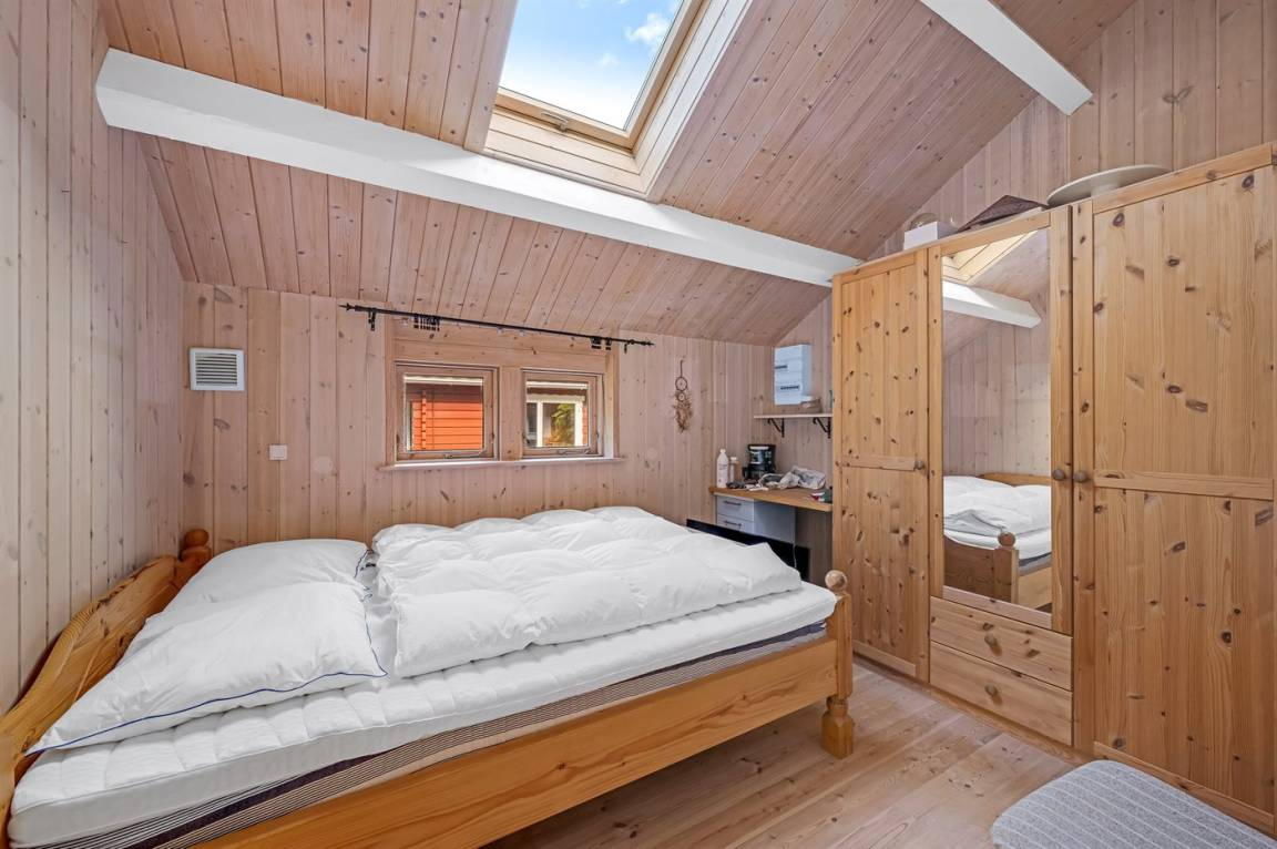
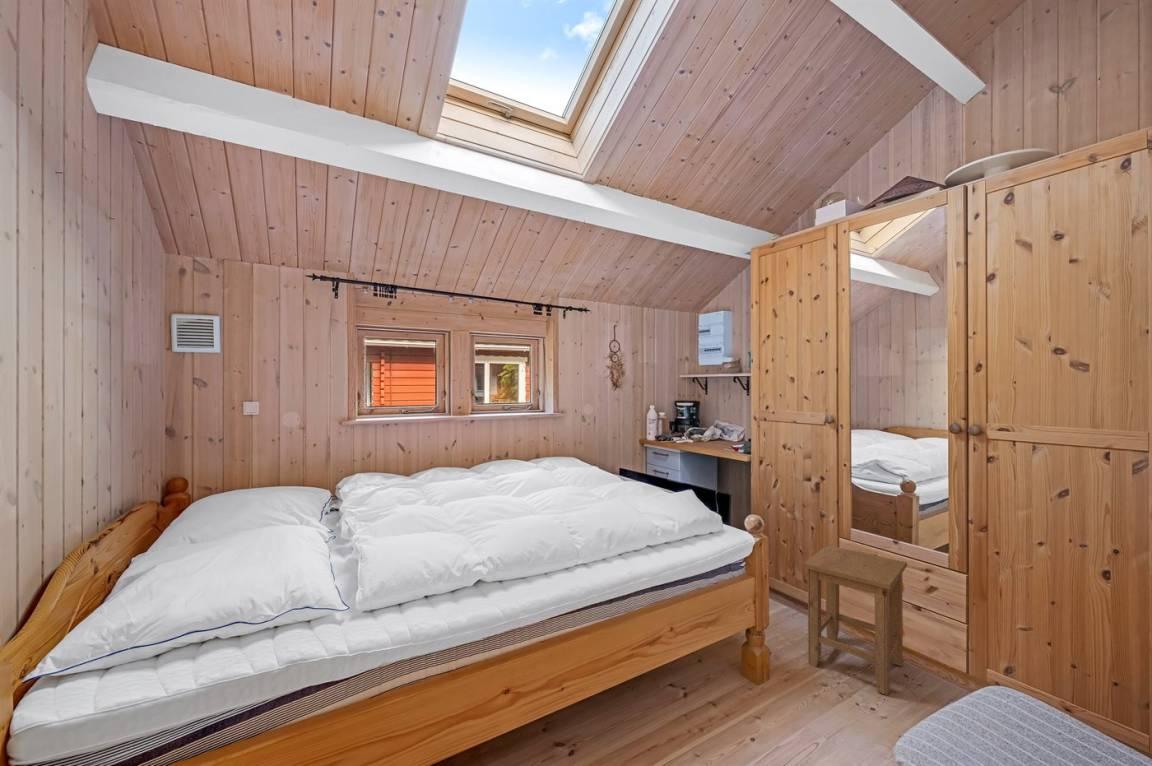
+ stool (854, 618)
